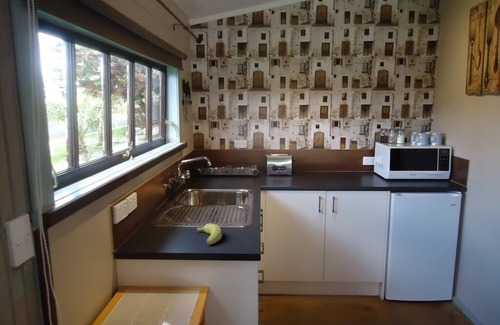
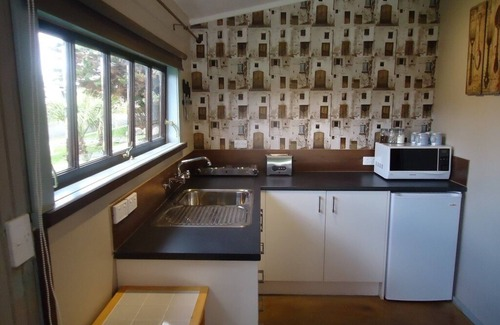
- banana (207, 231)
